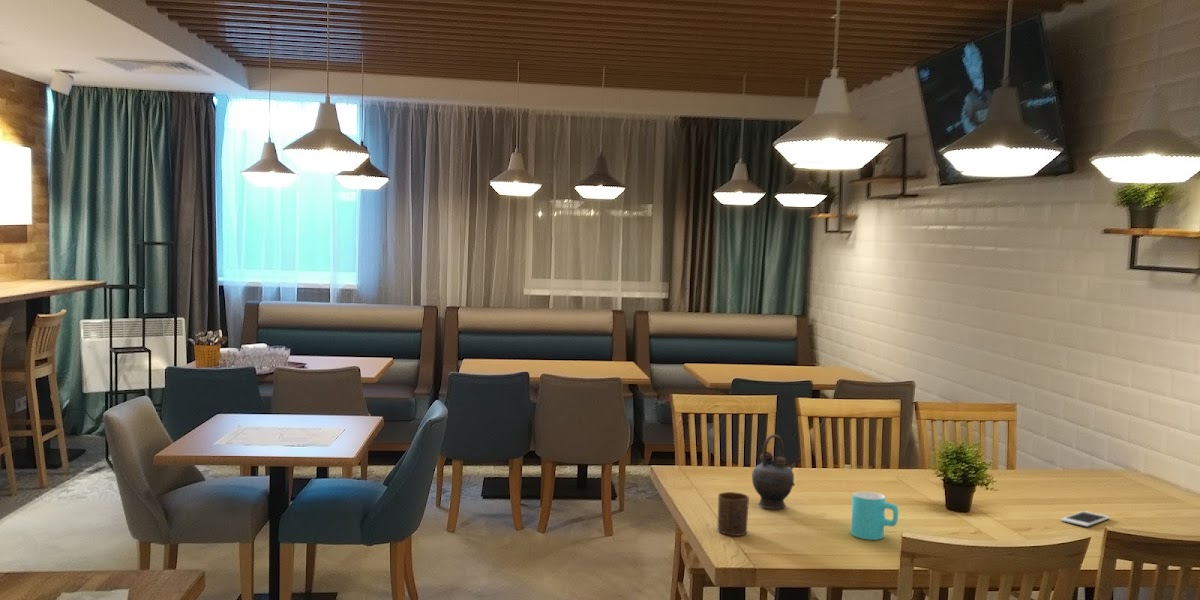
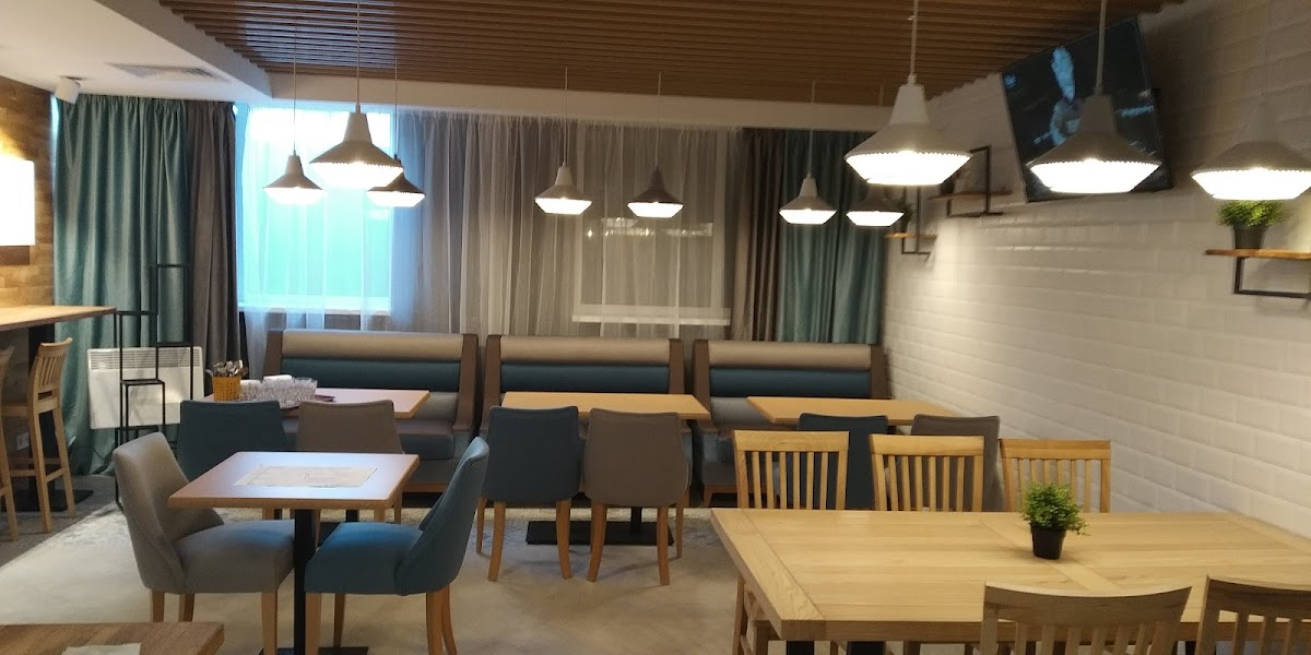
- cup (733, 513)
- cup (872, 516)
- teapot (776, 470)
- cell phone (1085, 518)
